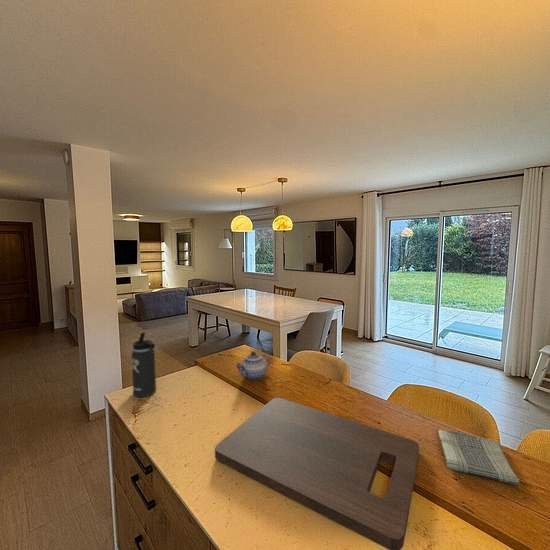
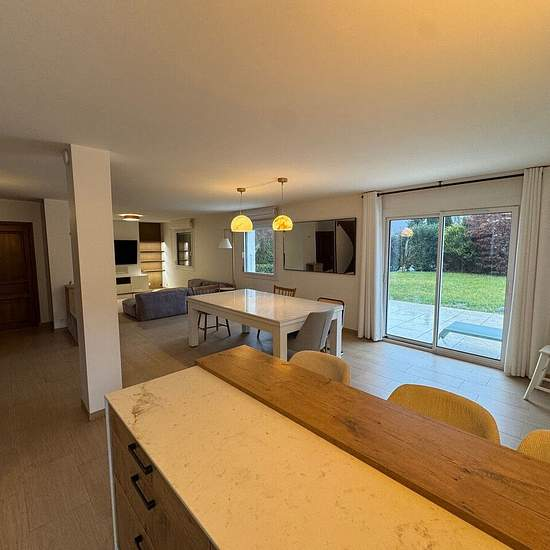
- dish towel (473, 452)
- teapot (254, 363)
- cutting board (317, 449)
- thermos bottle (145, 363)
